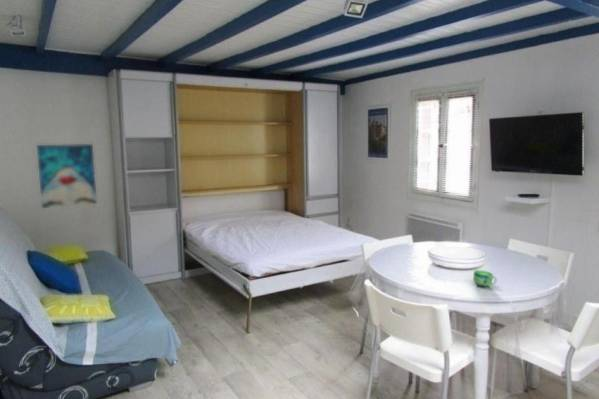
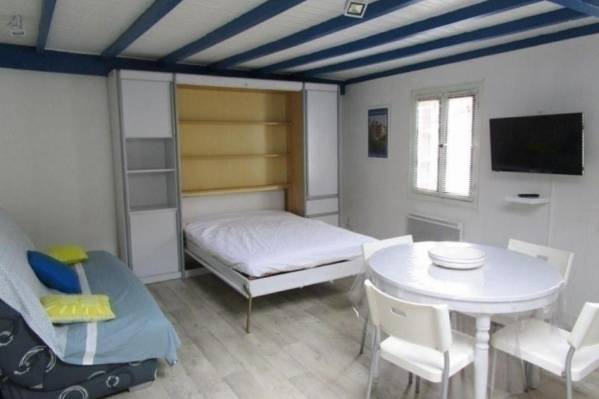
- wall art (67, 175)
- cup (485, 279)
